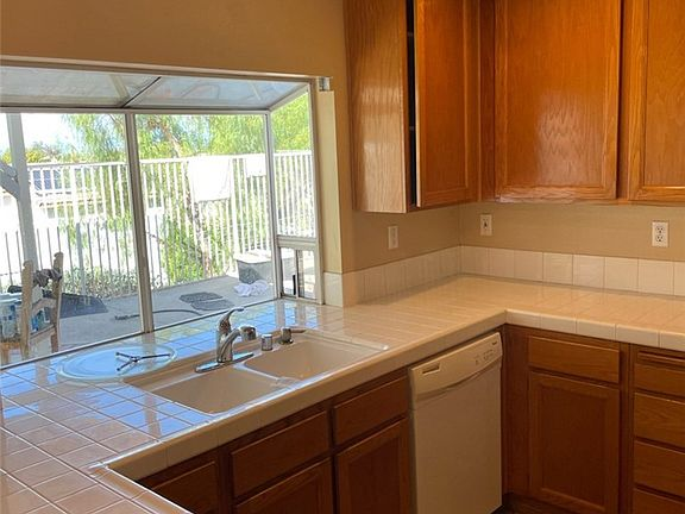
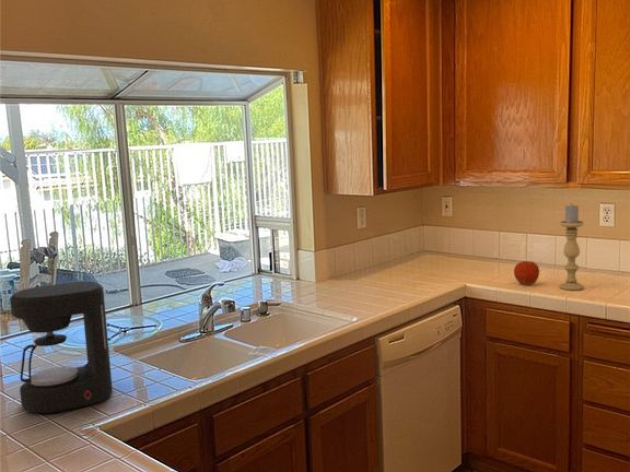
+ fruit (526, 272)
+ coffee maker (62, 342)
+ candle holder (571, 246)
